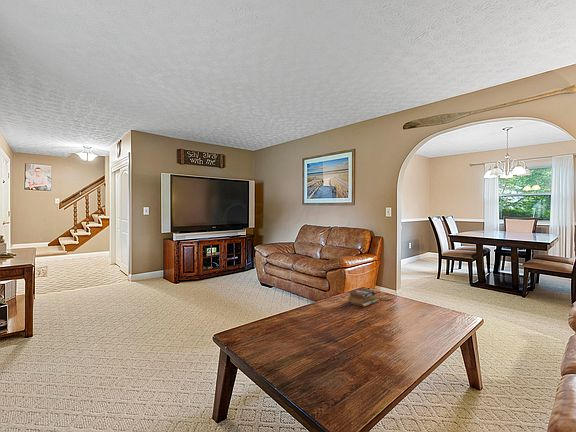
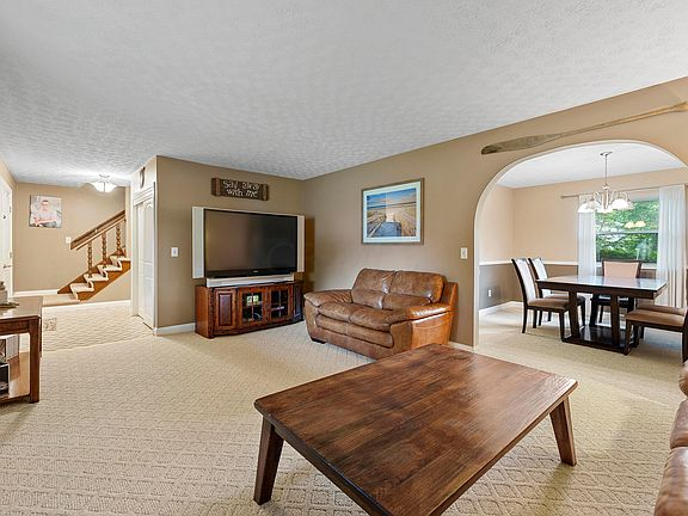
- book (363, 296)
